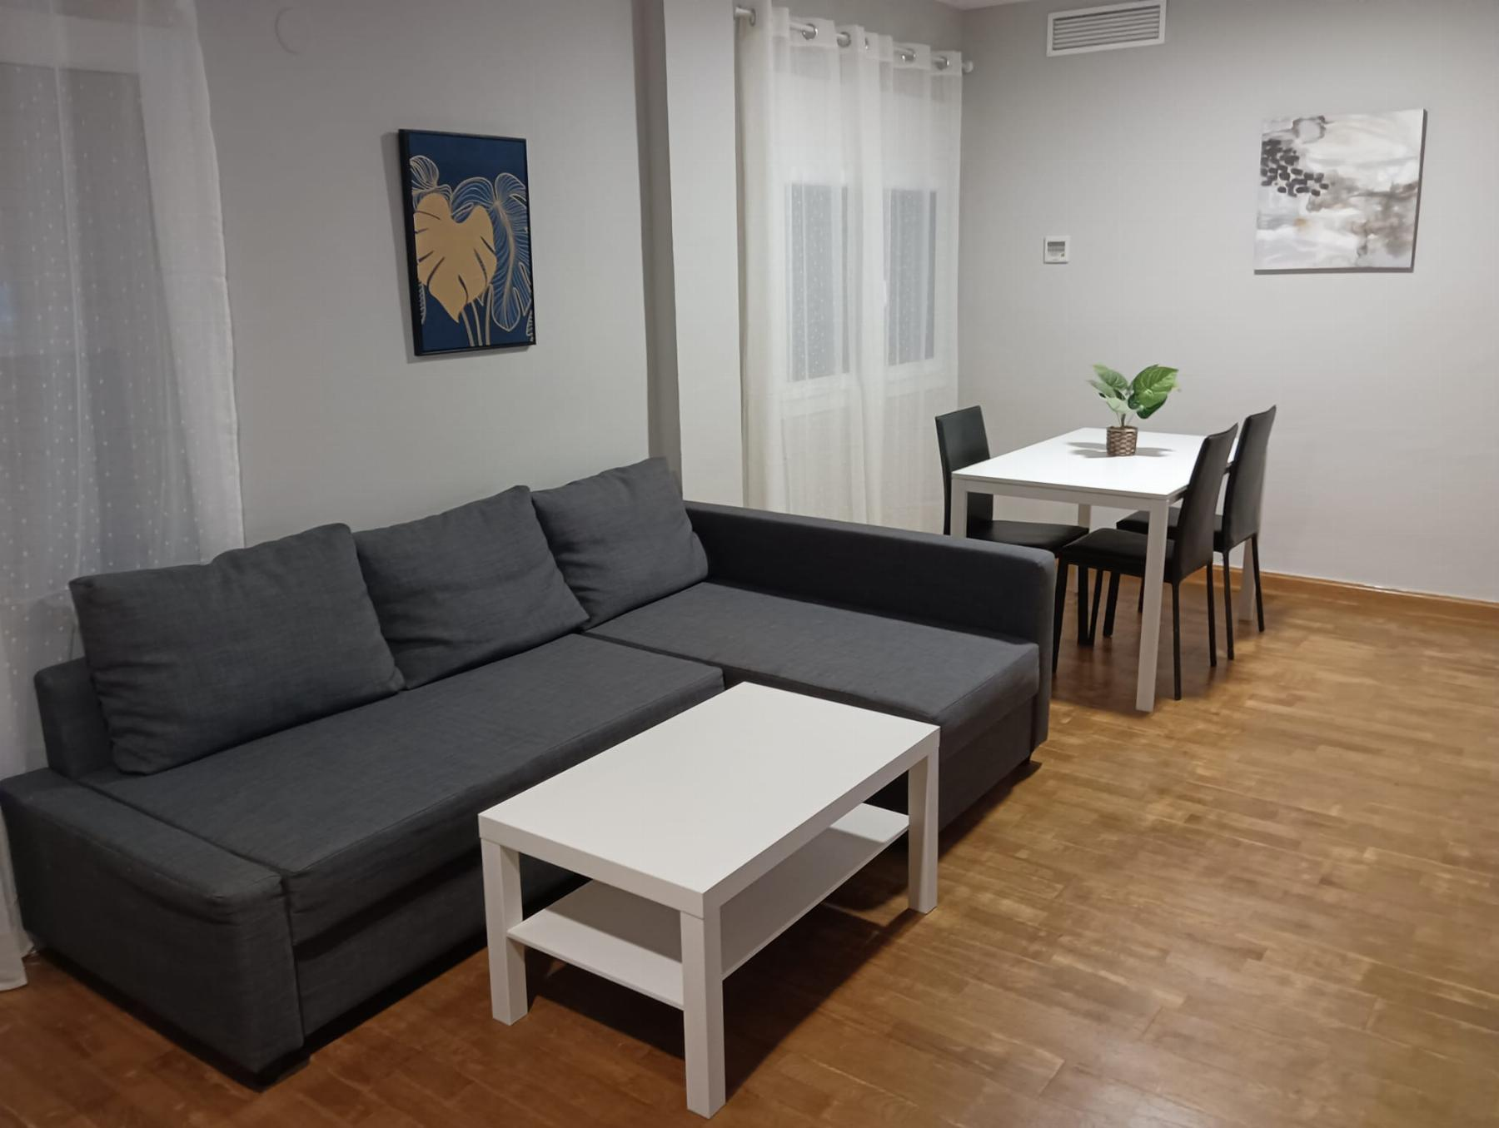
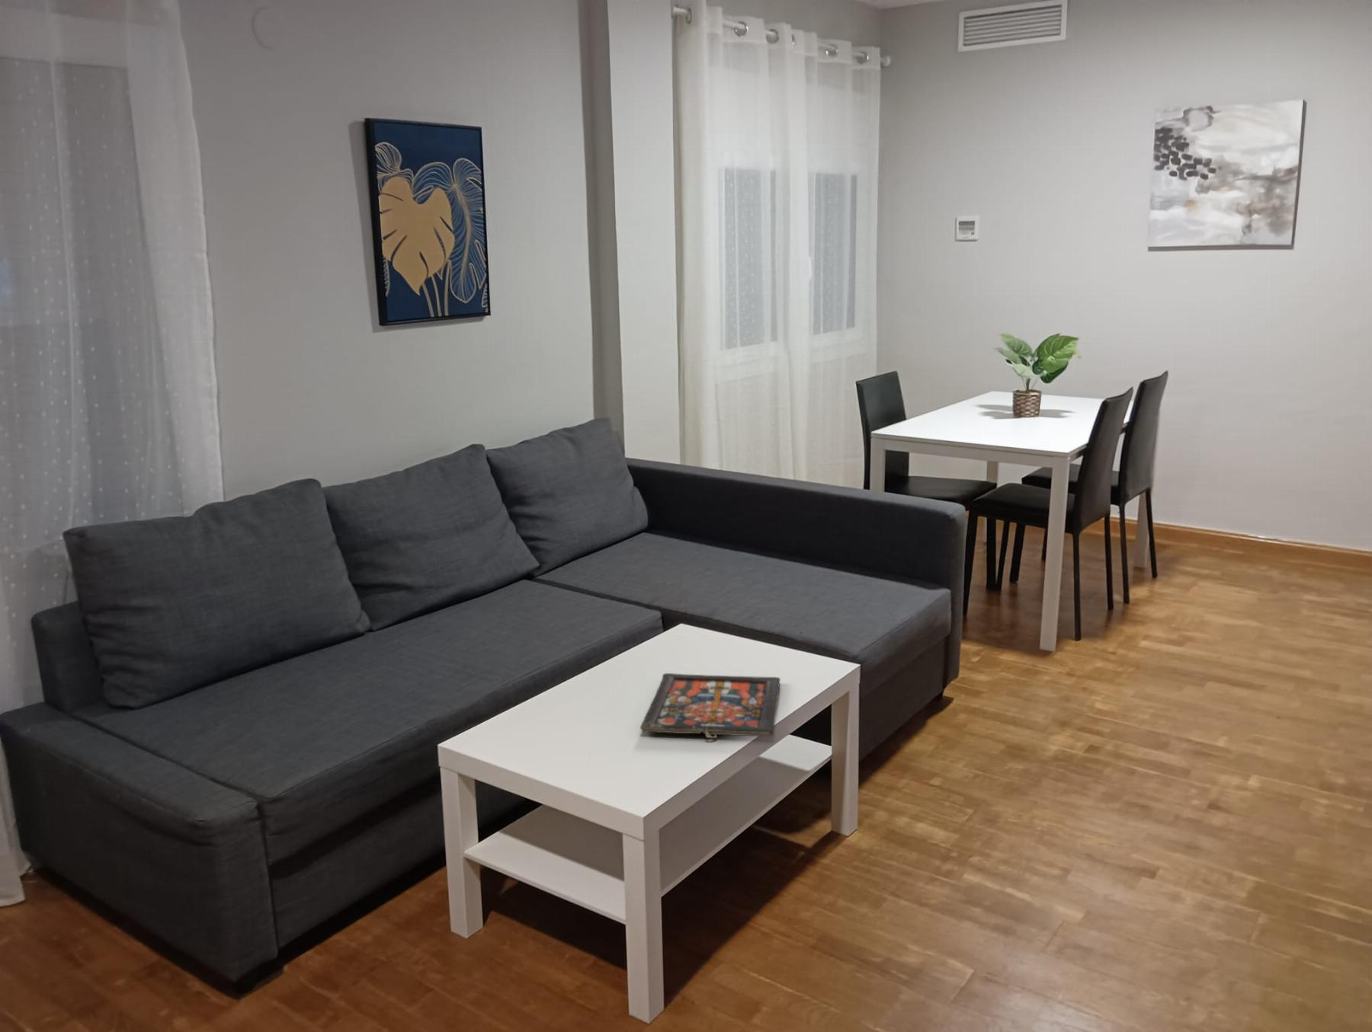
+ board game (714, 705)
